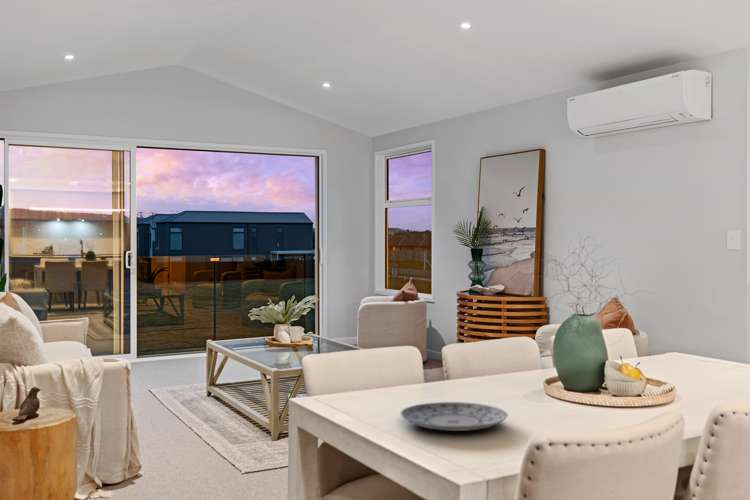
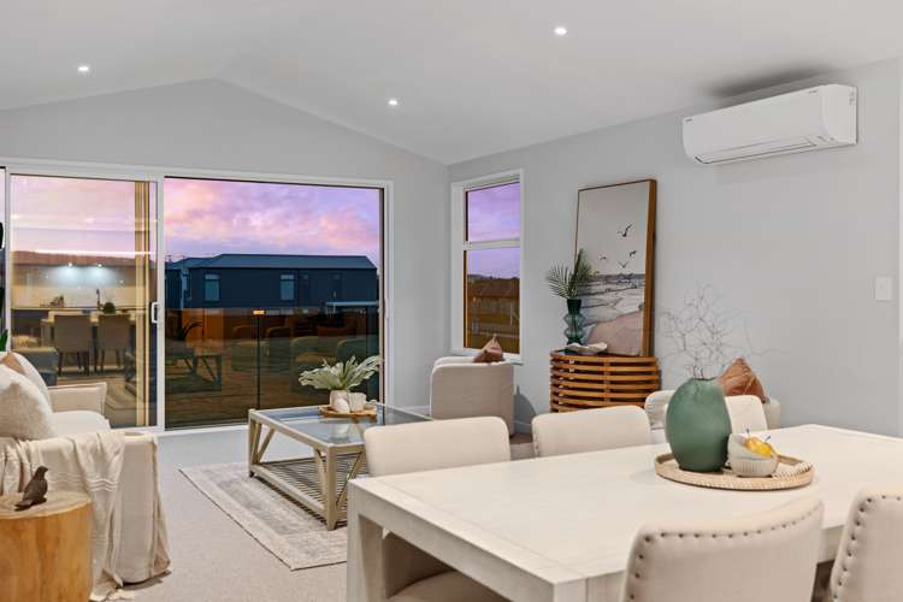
- plate (453, 418)
